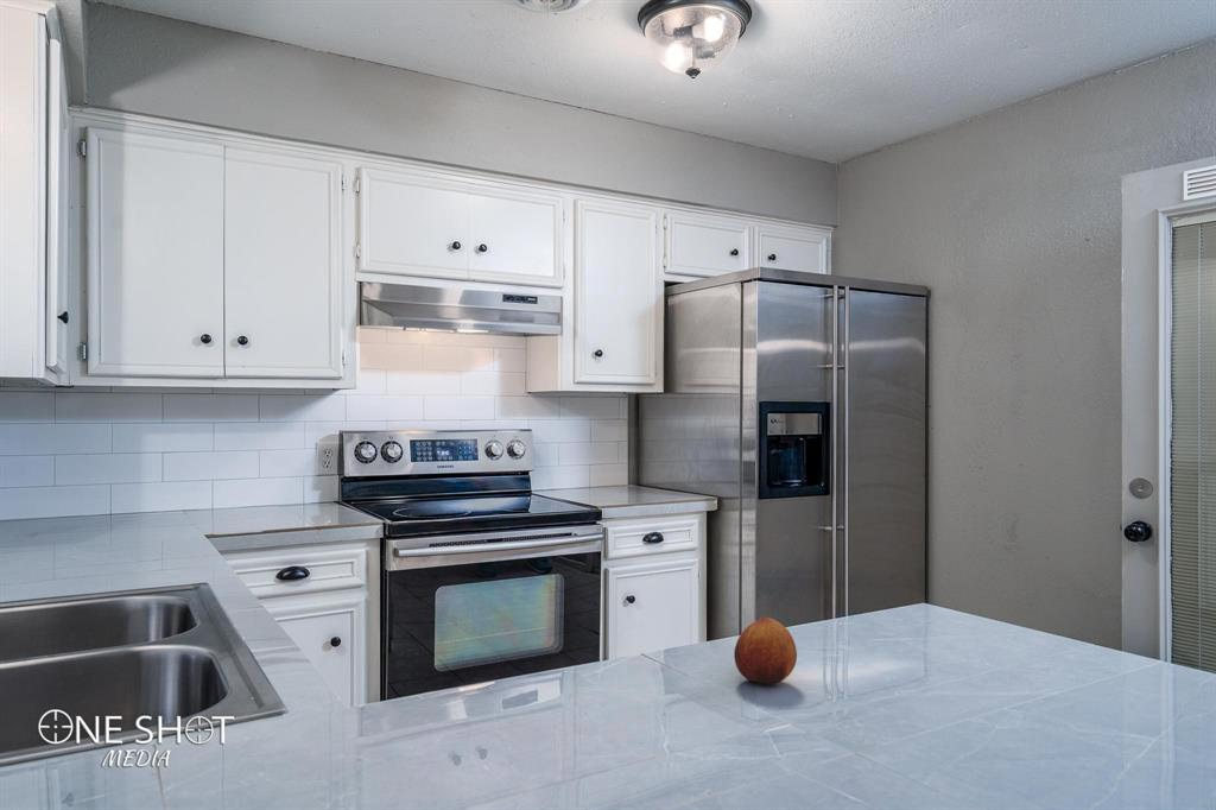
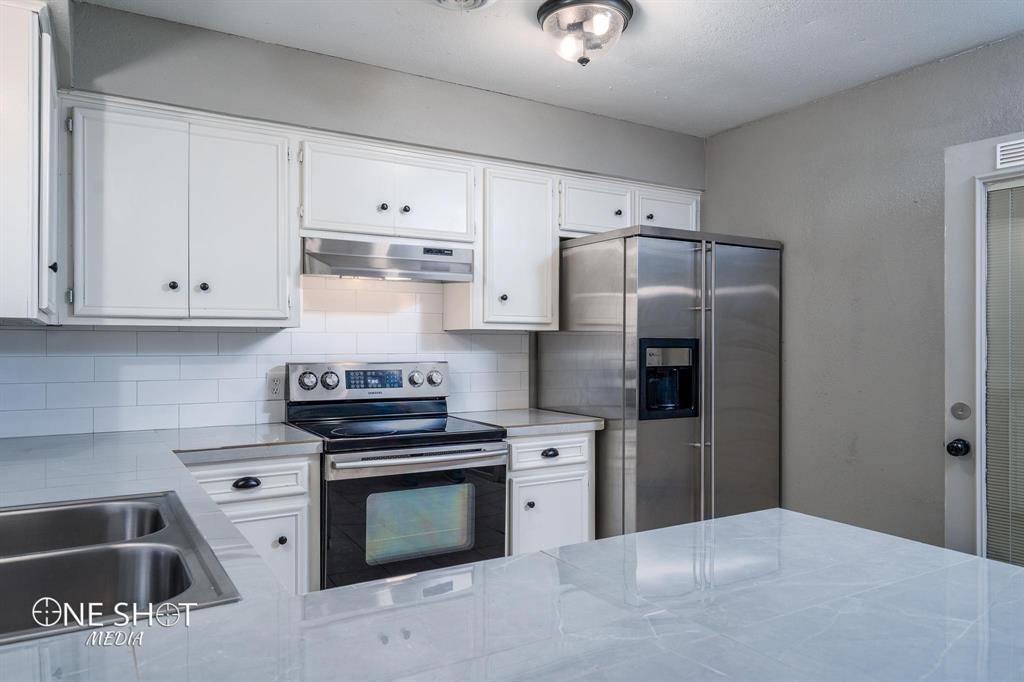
- fruit (765, 650)
